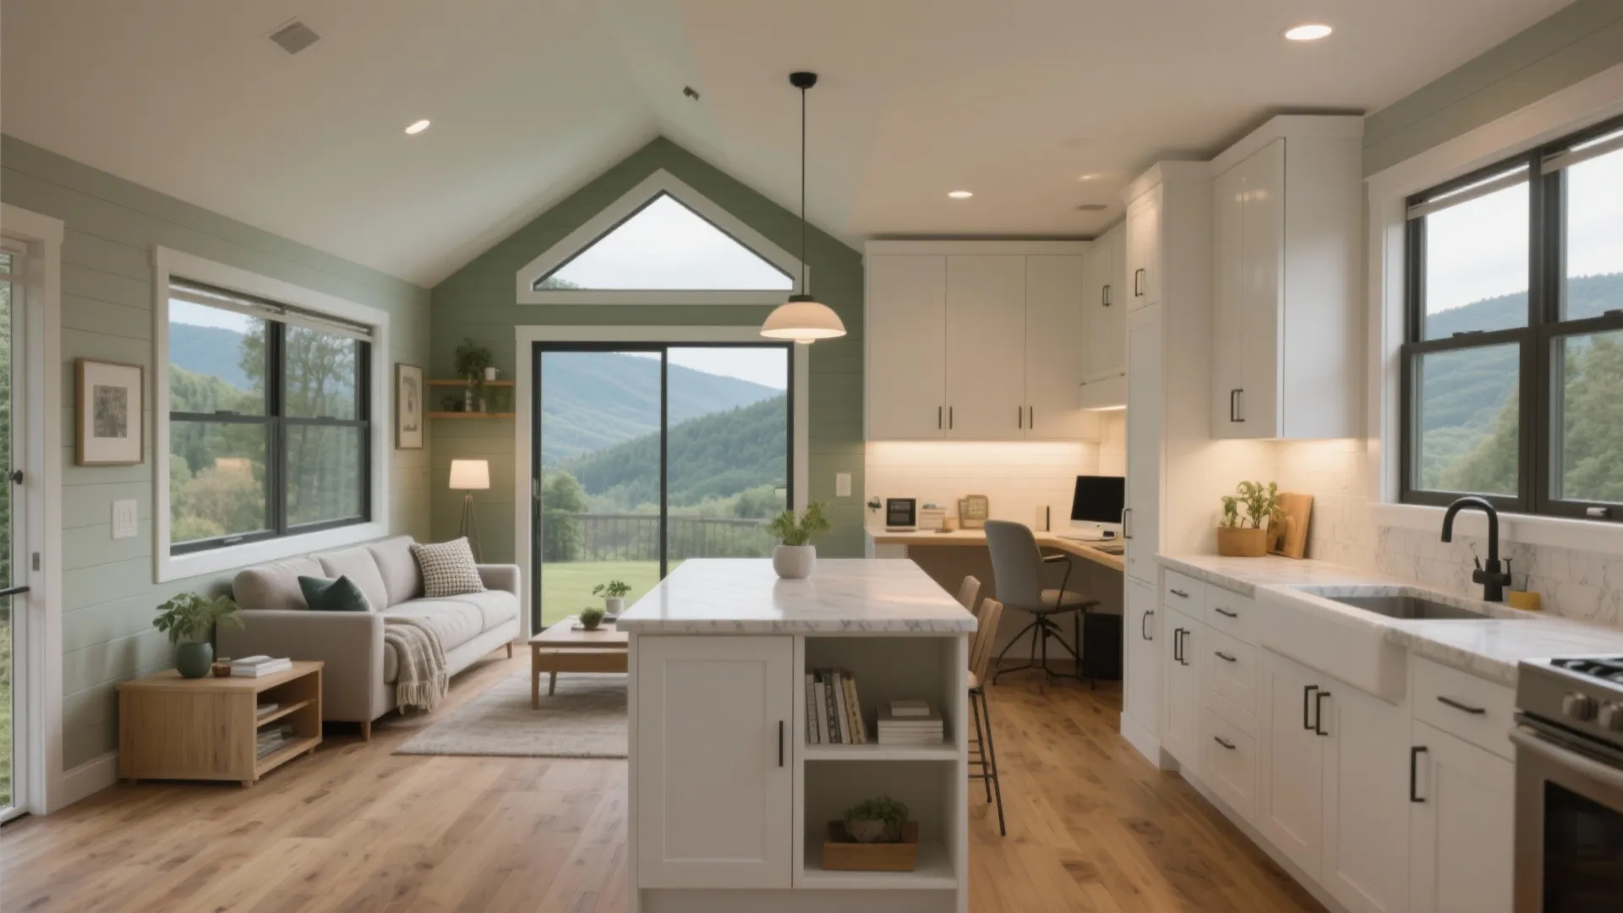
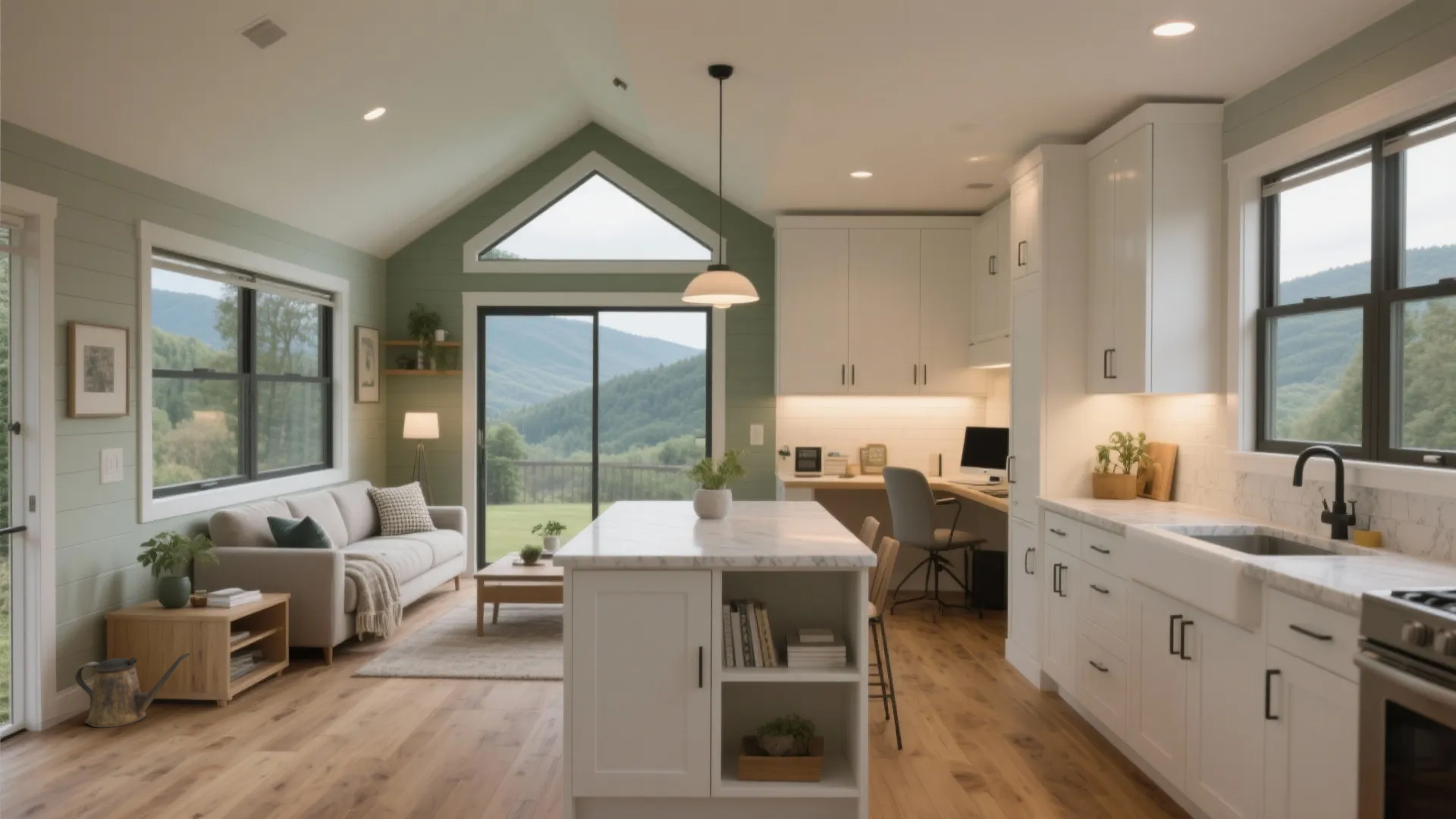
+ watering can (133, 686)
